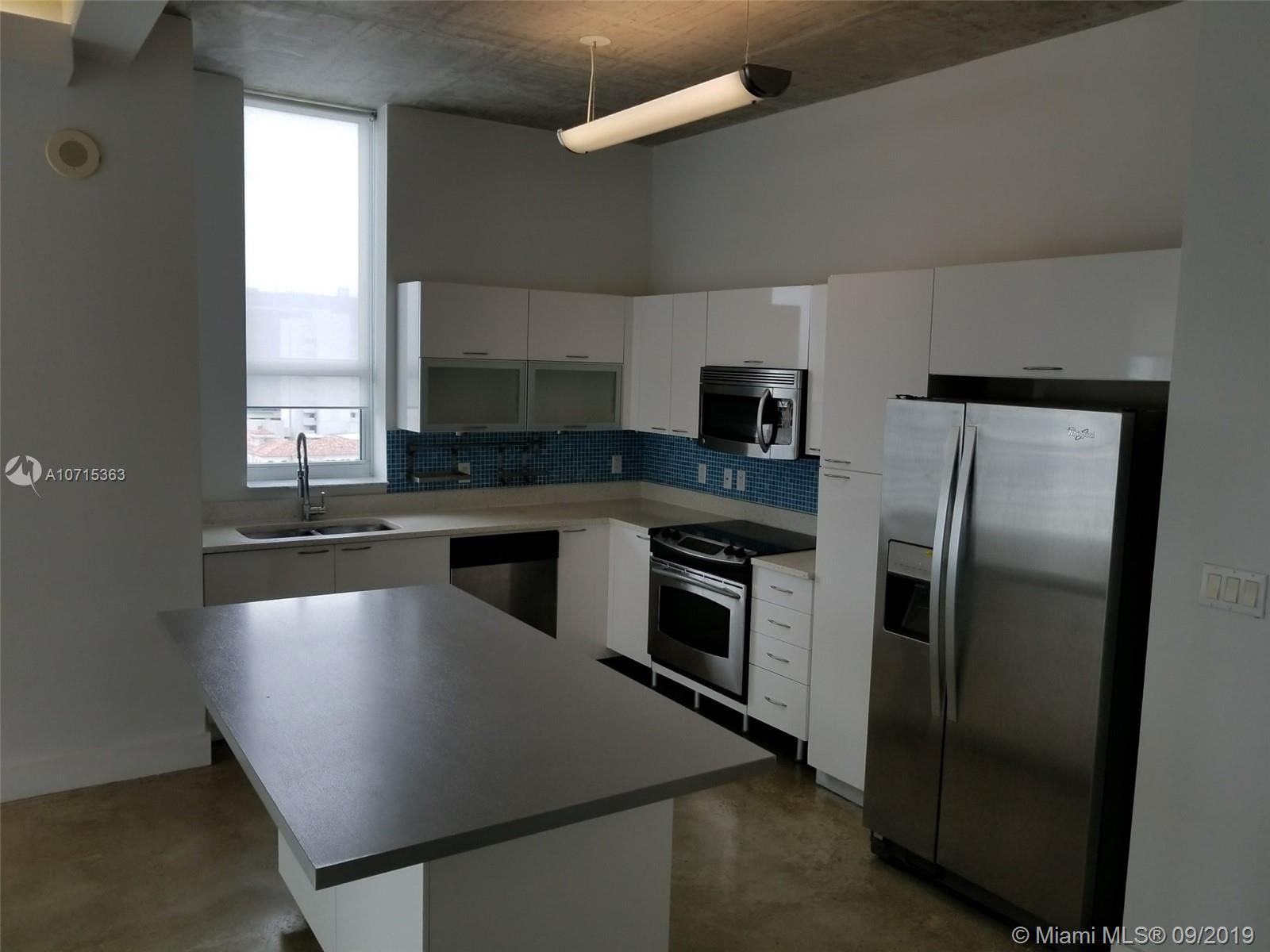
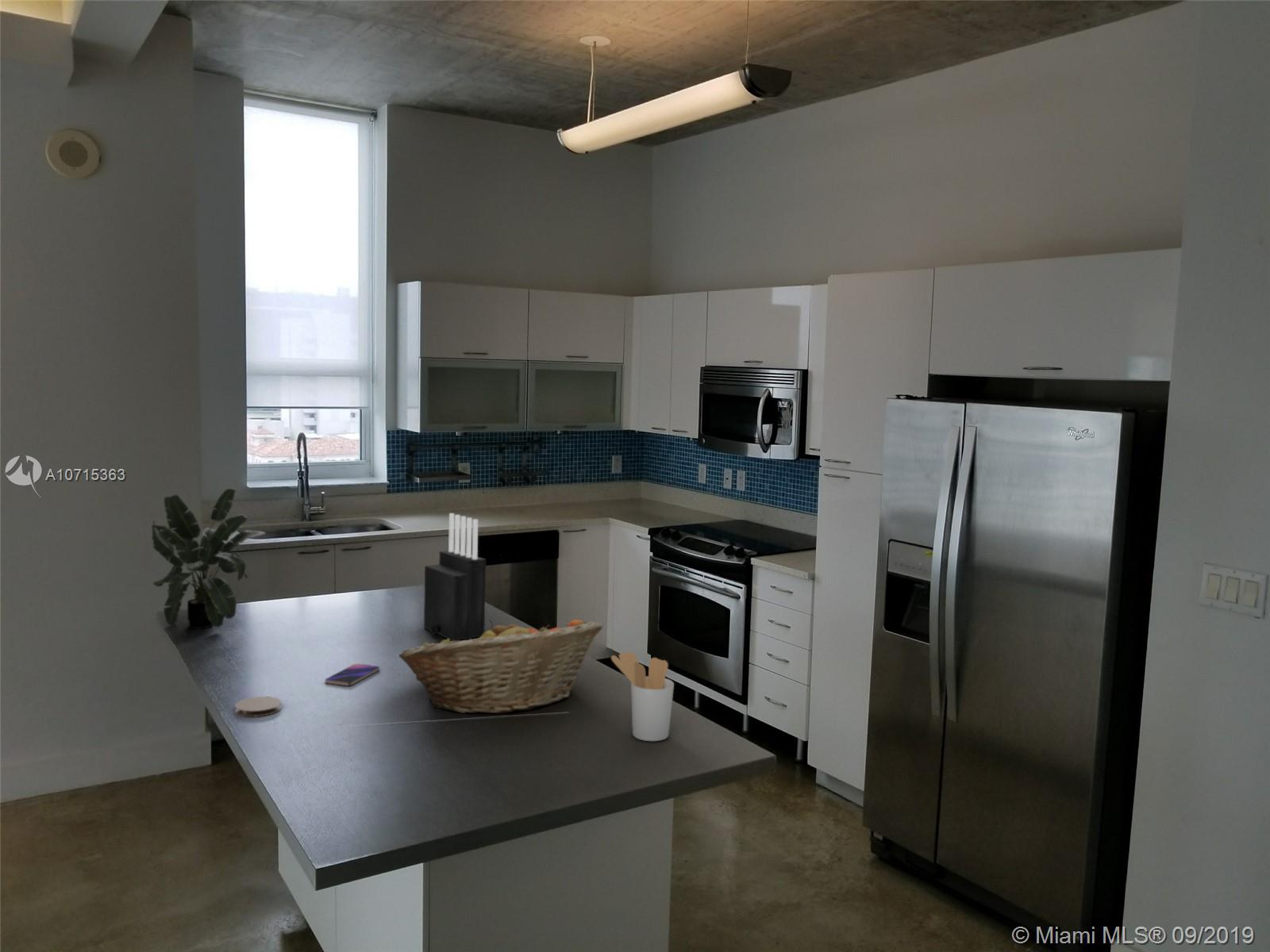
+ potted plant (208, 559)
+ utensil holder (642, 693)
+ fruit basket (503, 655)
+ coaster (258, 706)
+ smartphone (352, 674)
+ knife block (451, 575)
